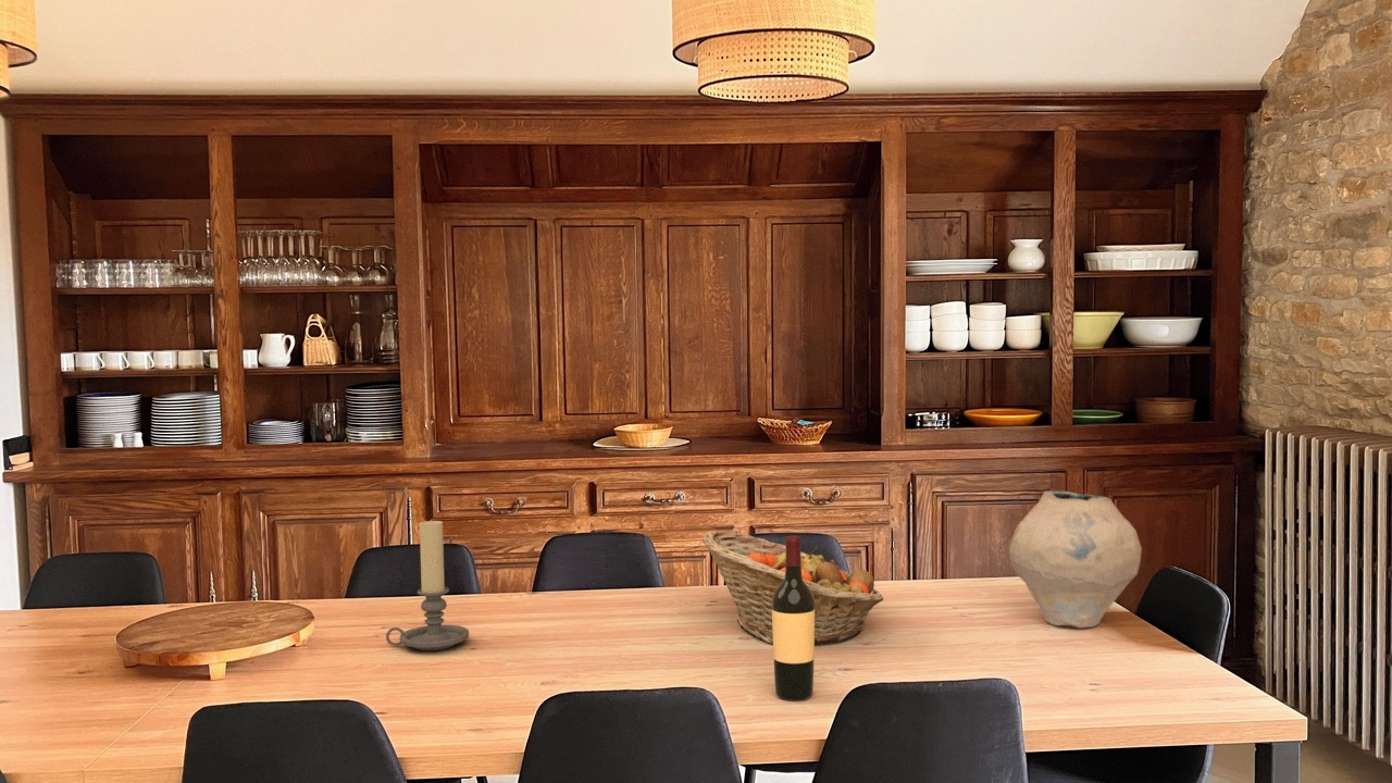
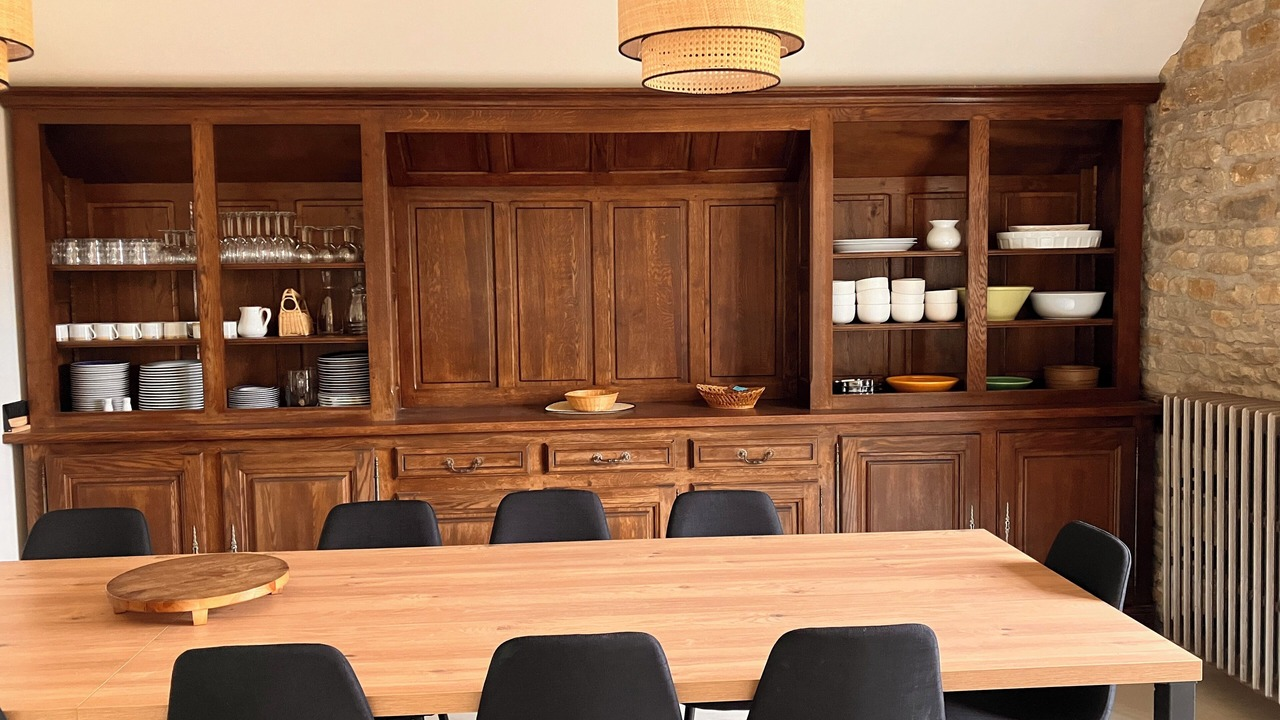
- wine bottle (793, 616)
- candle holder (425, 582)
- vase (1073, 557)
- fruit basket (784, 577)
